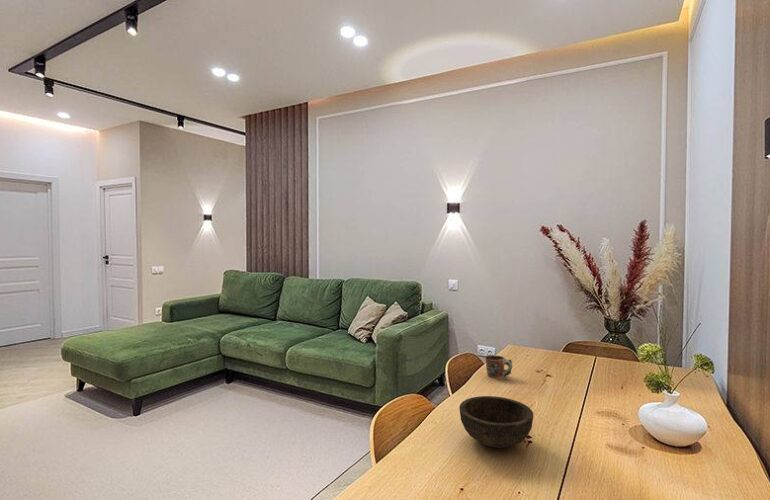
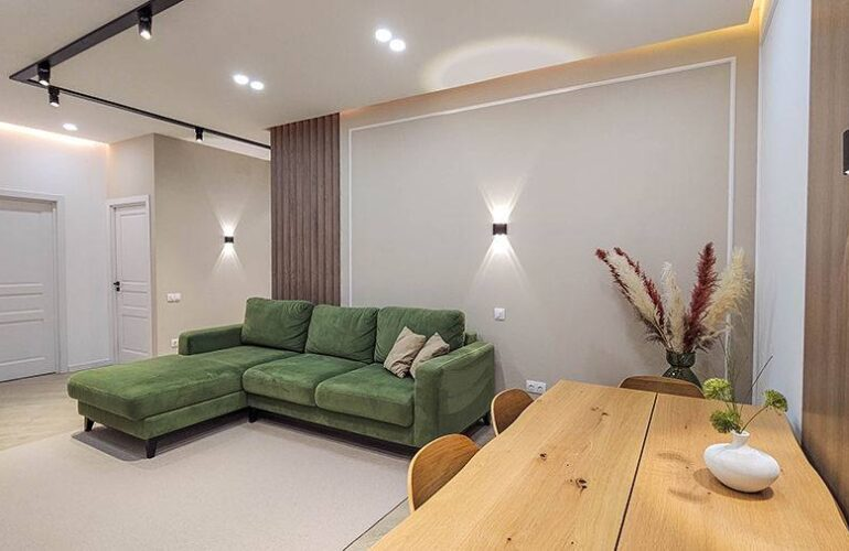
- bowl (495, 425)
- mug (498, 366)
